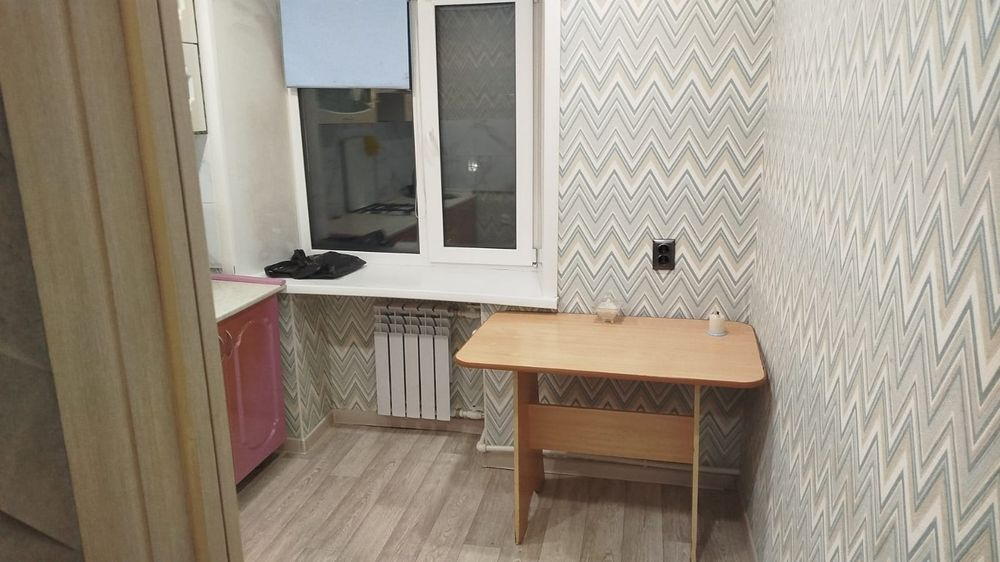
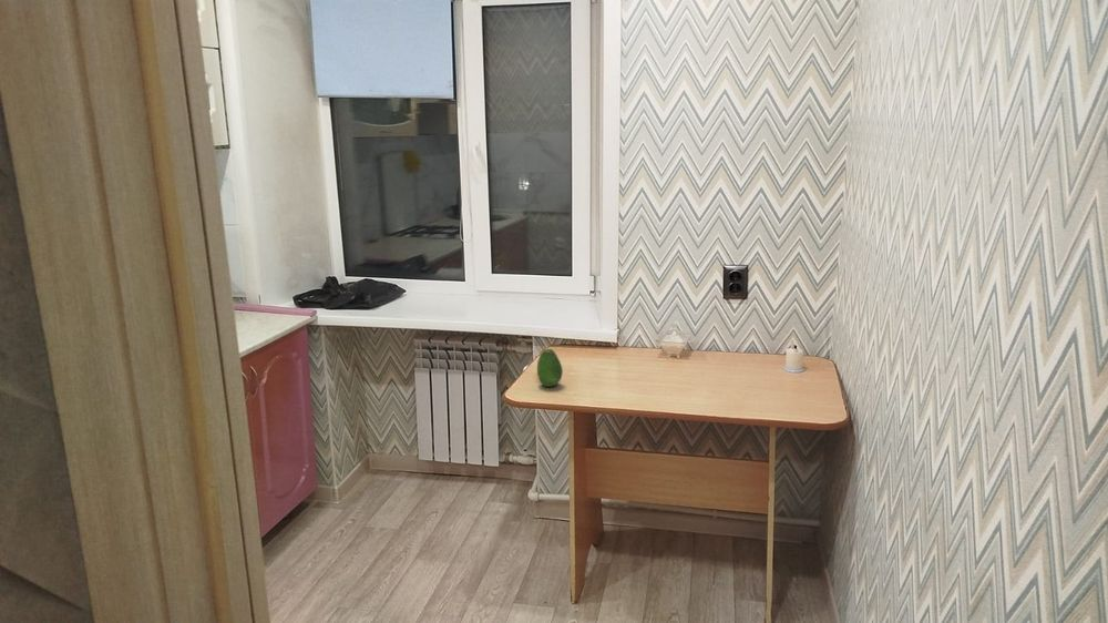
+ fruit (550, 367)
